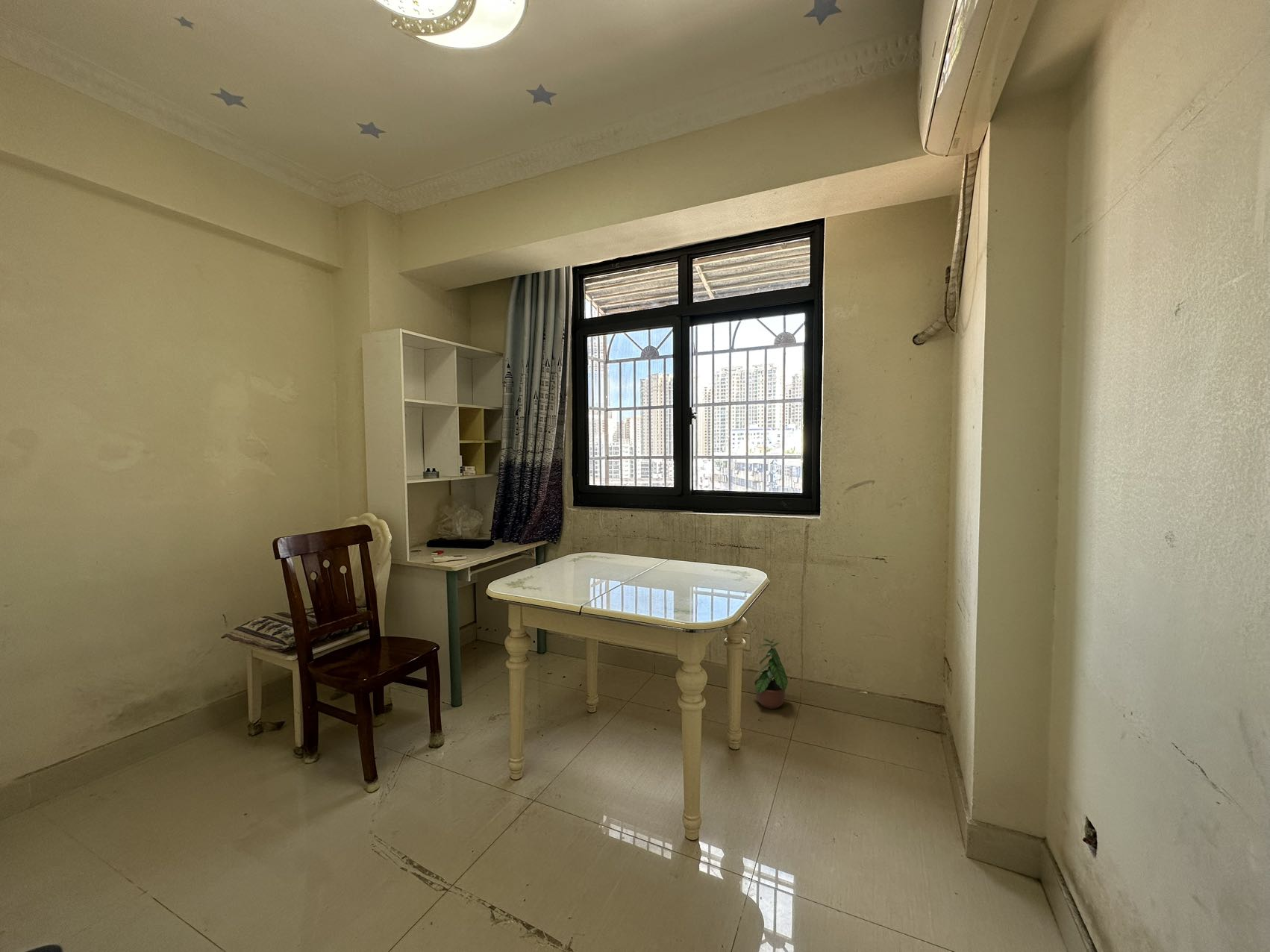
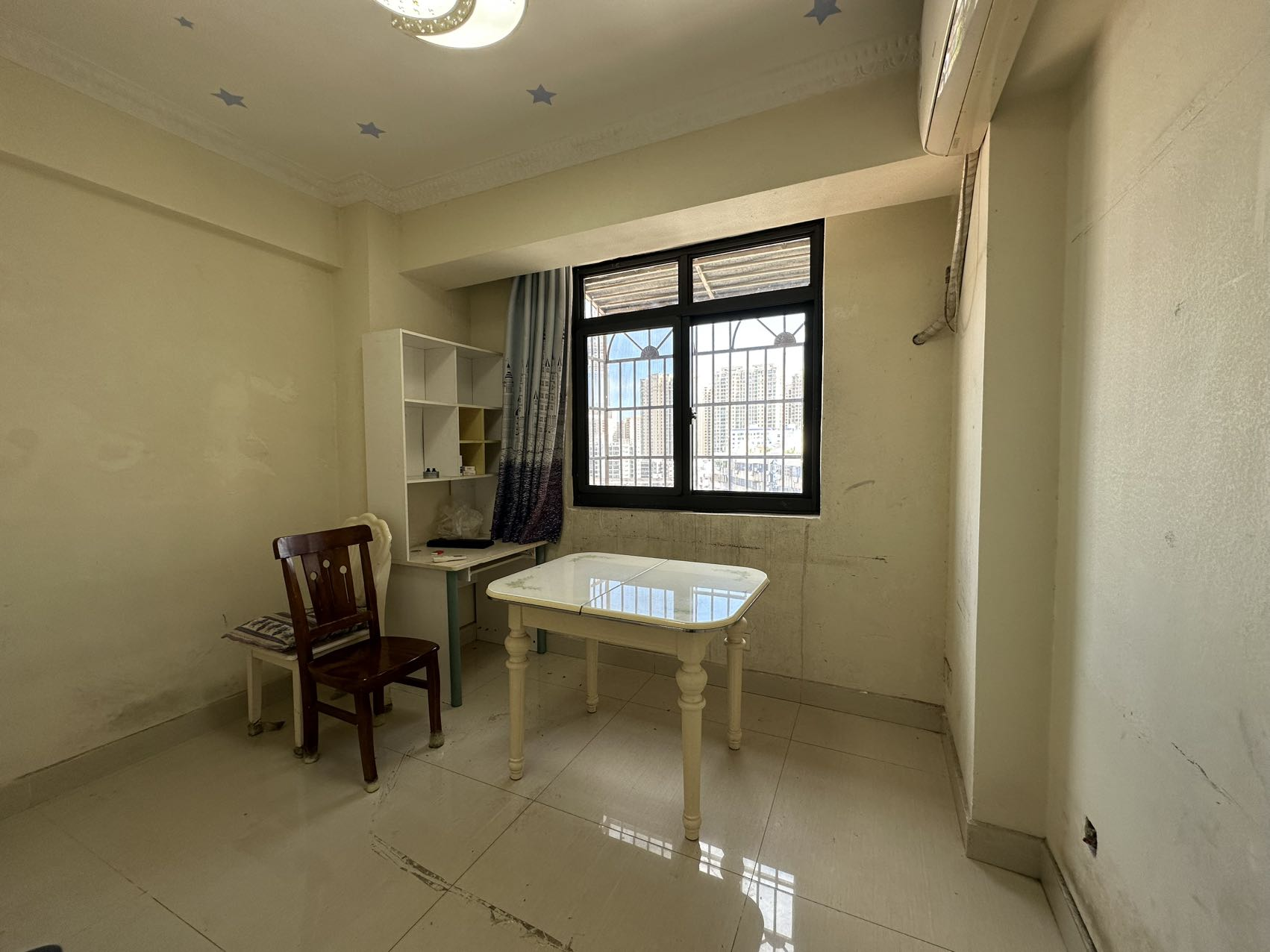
- potted plant (771, 671)
